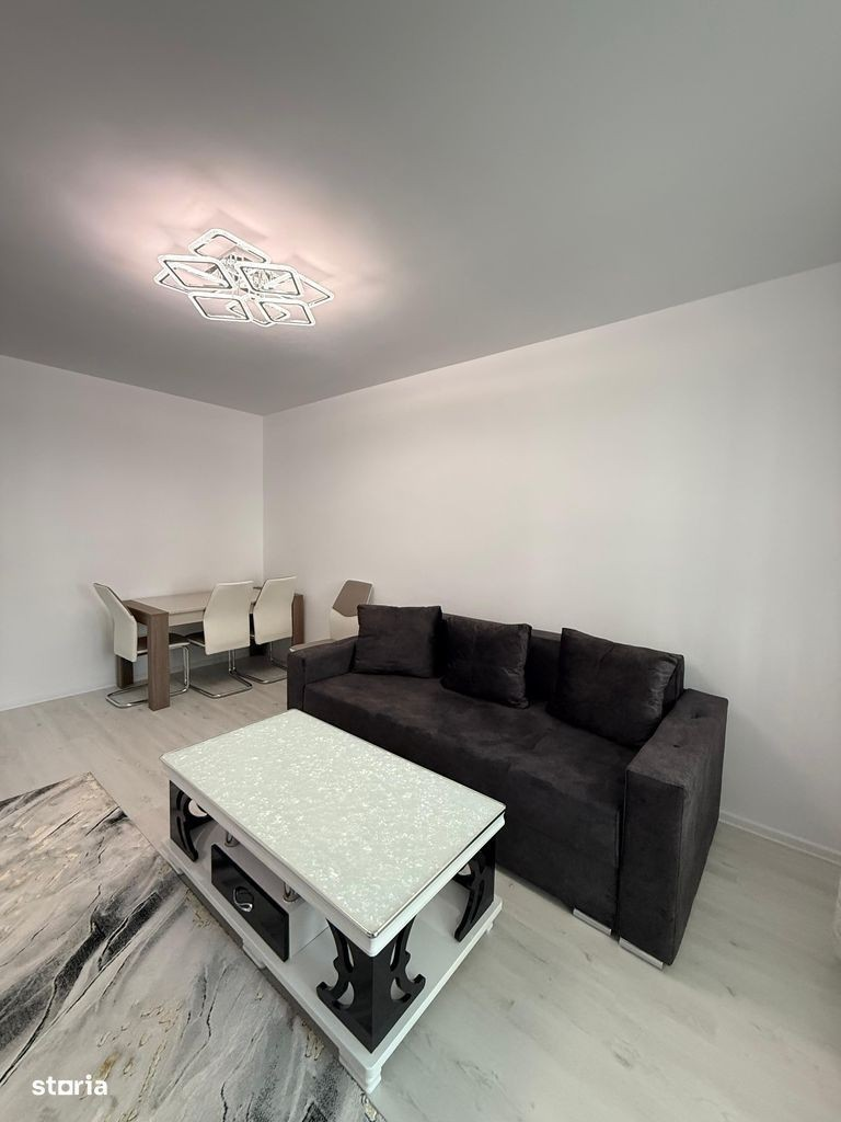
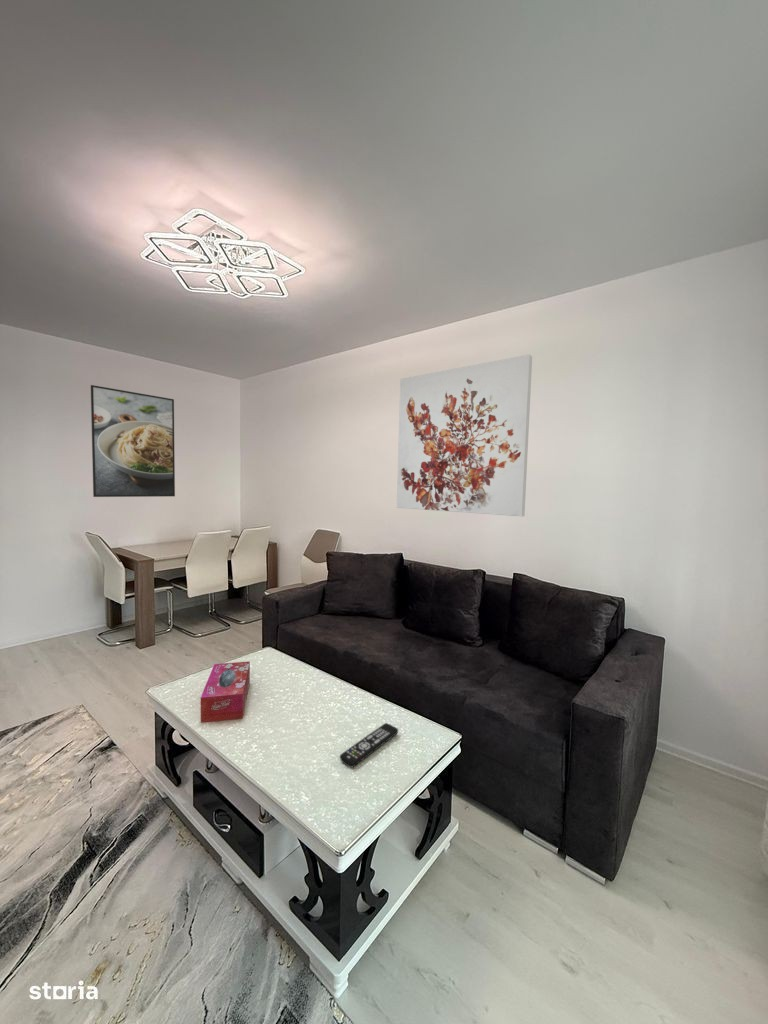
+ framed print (136, 445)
+ remote control (370, 744)
+ tissue box (227, 689)
+ wall art (456, 441)
